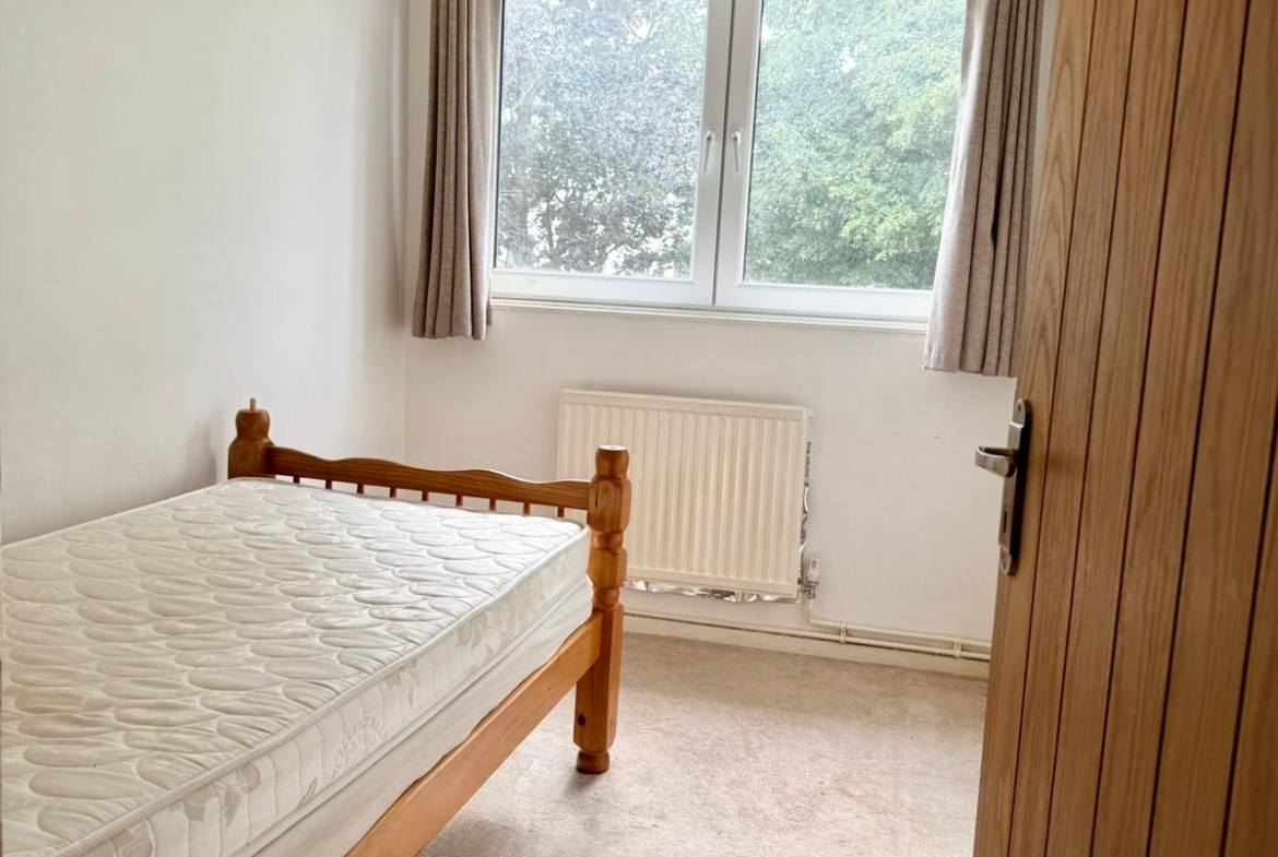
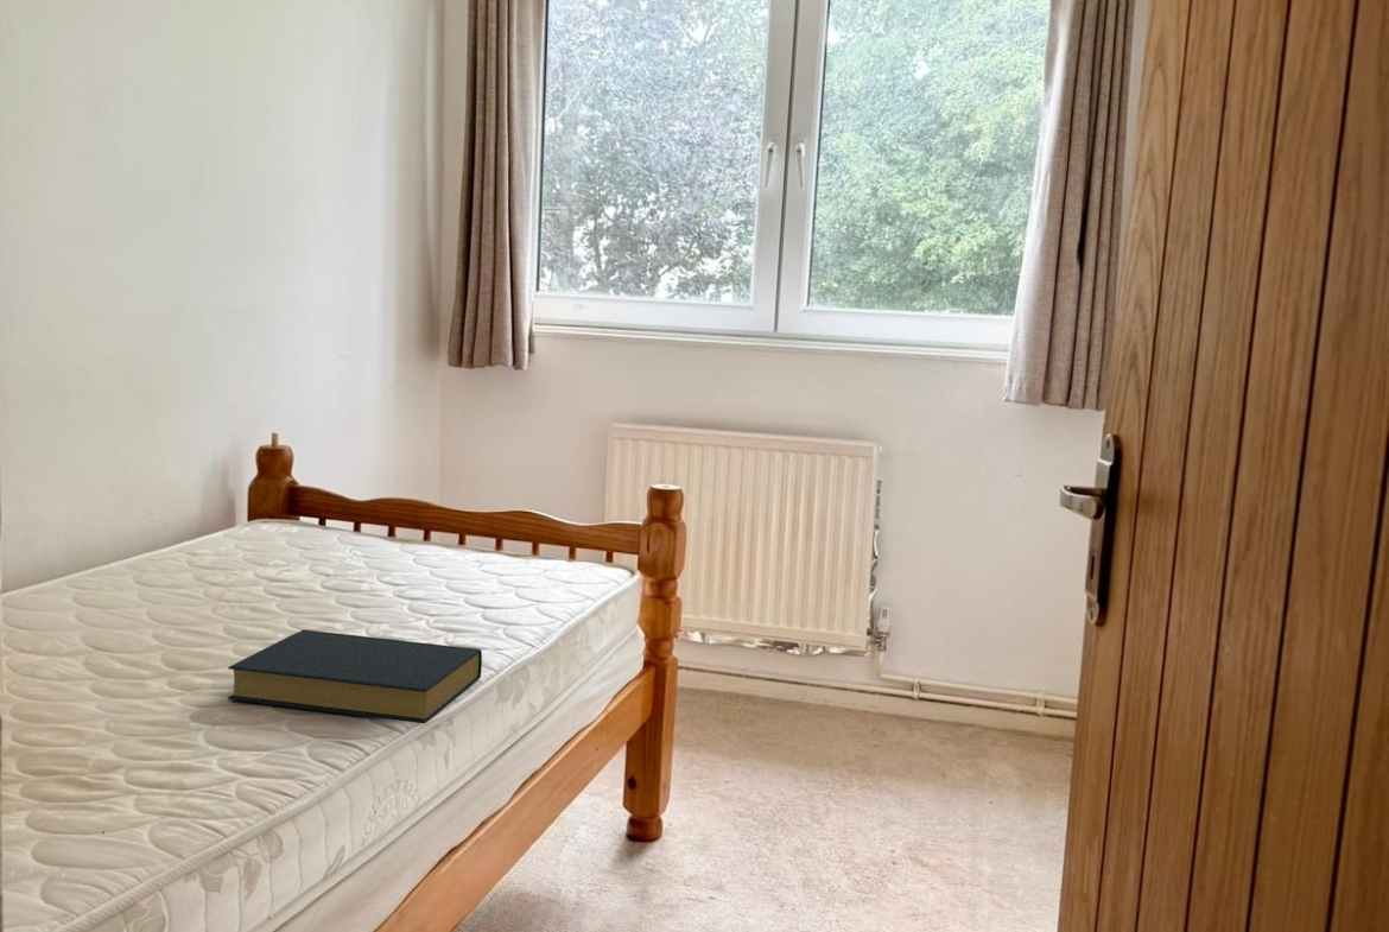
+ hardback book (360, 672)
